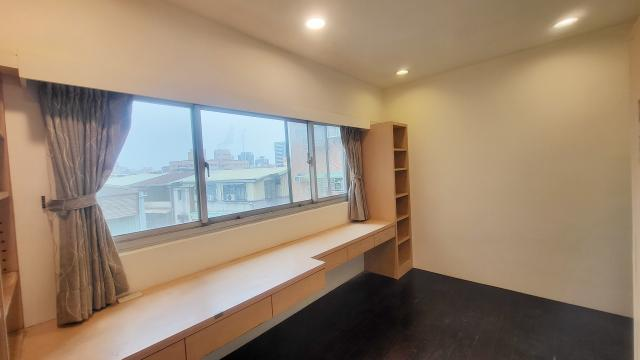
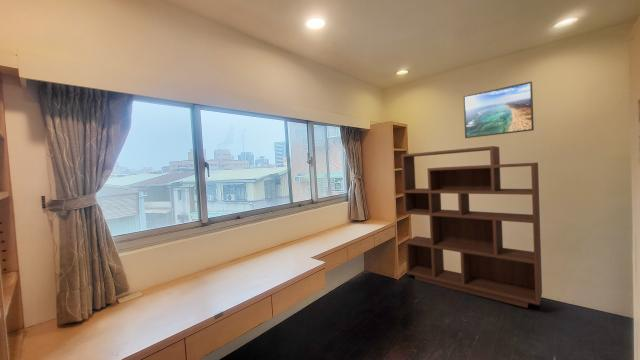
+ bookshelf (464, 219)
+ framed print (496, 112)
